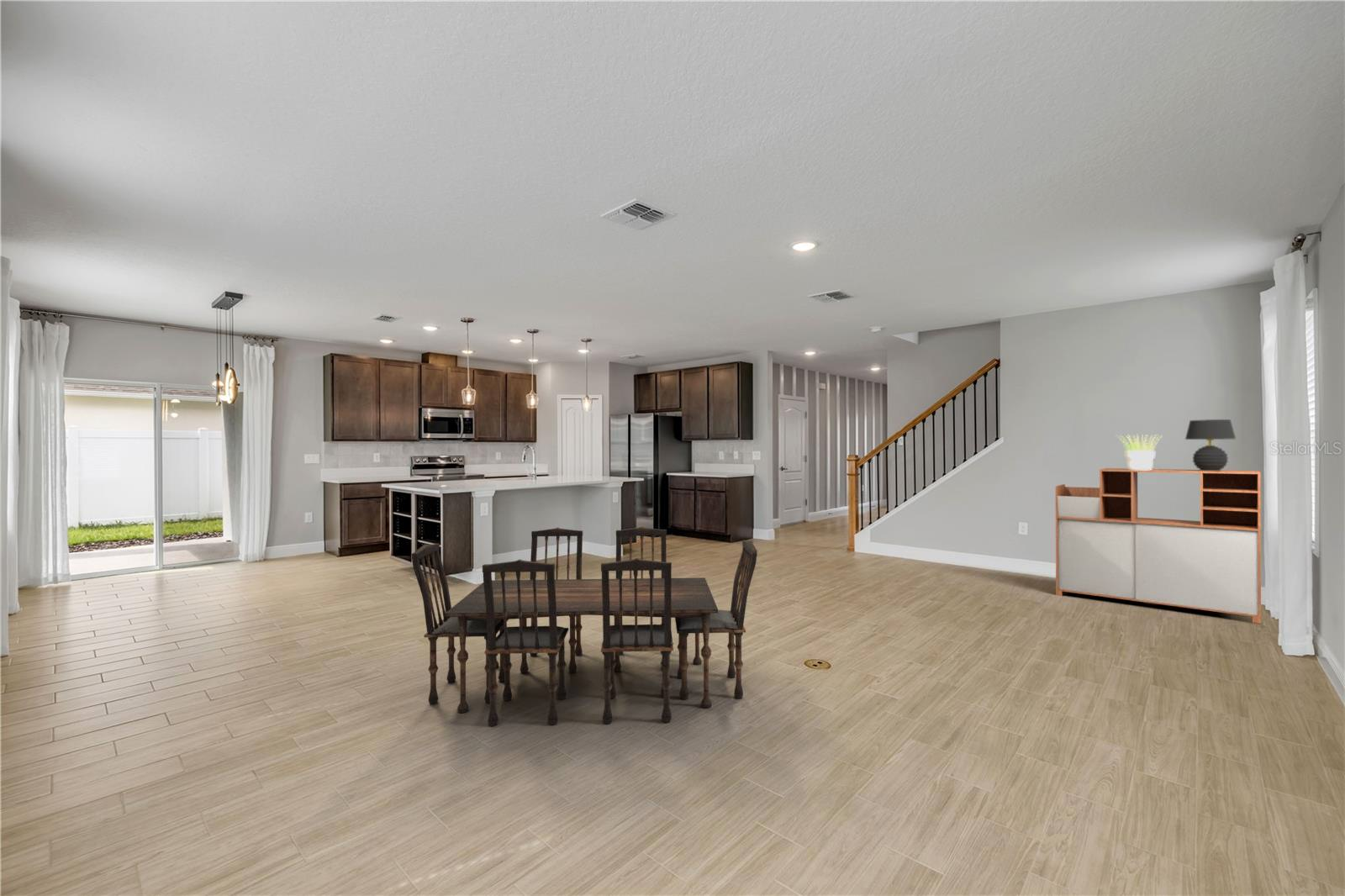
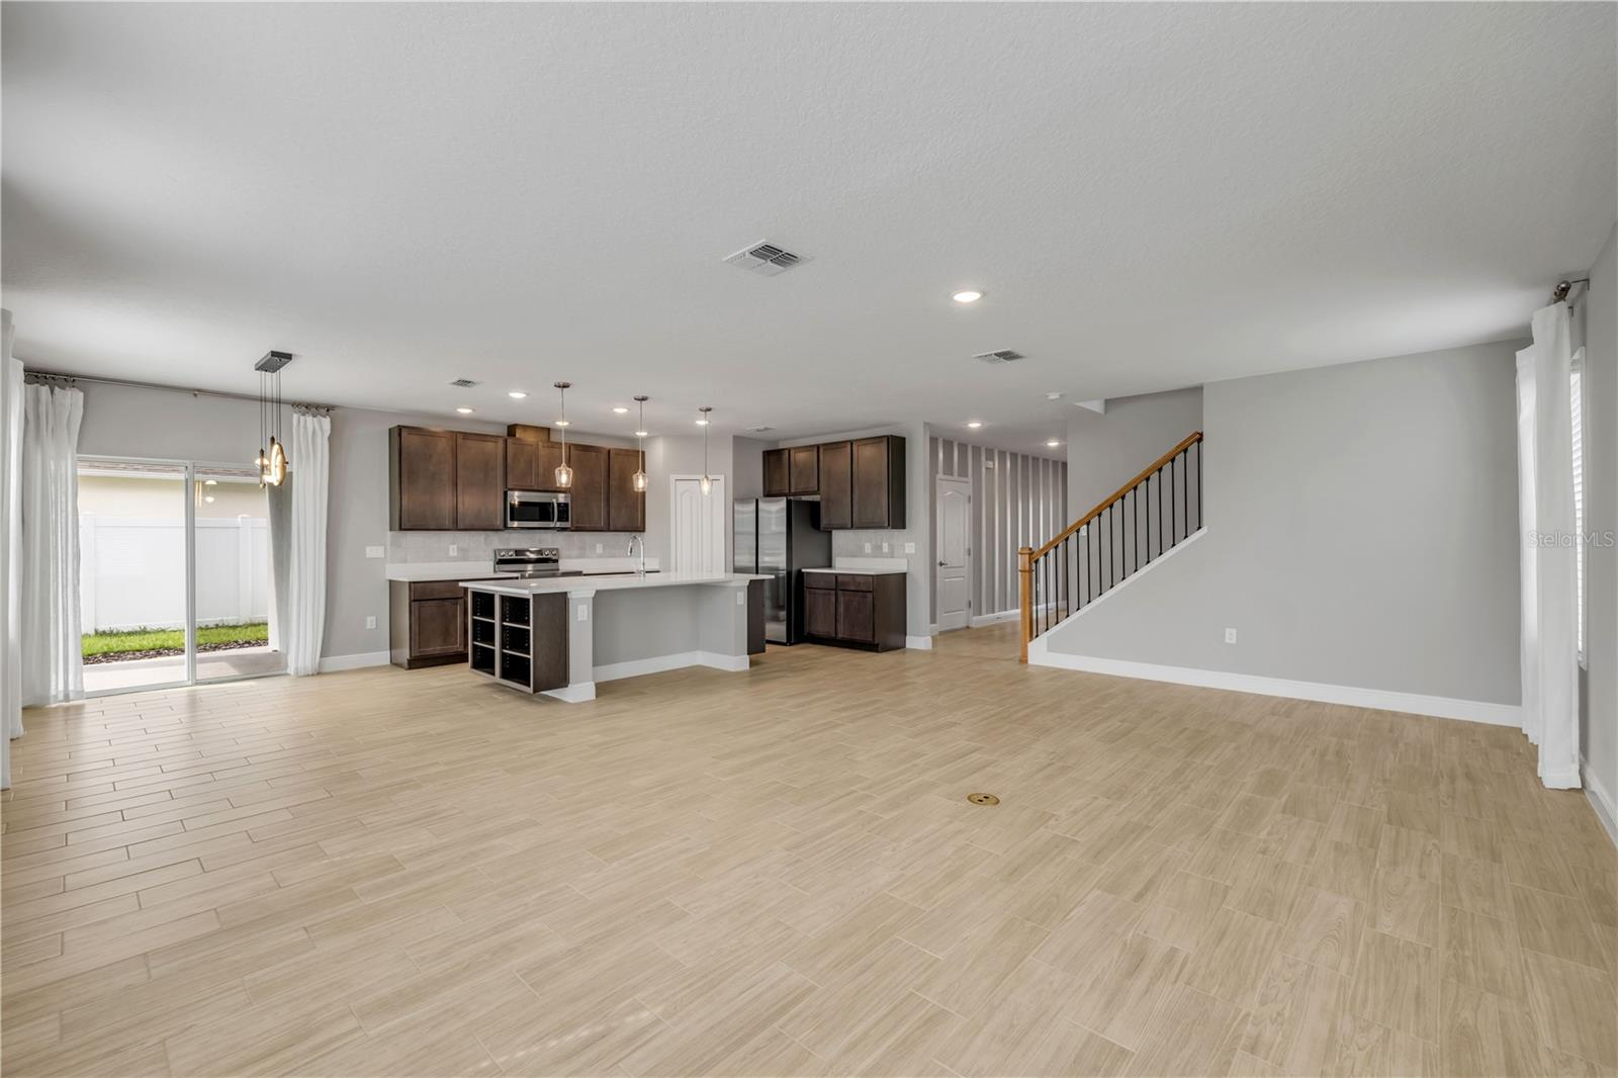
- dining table (591, 612)
- potted plant (1139, 451)
- storage cabinet (1151, 536)
- table lamp (1210, 445)
